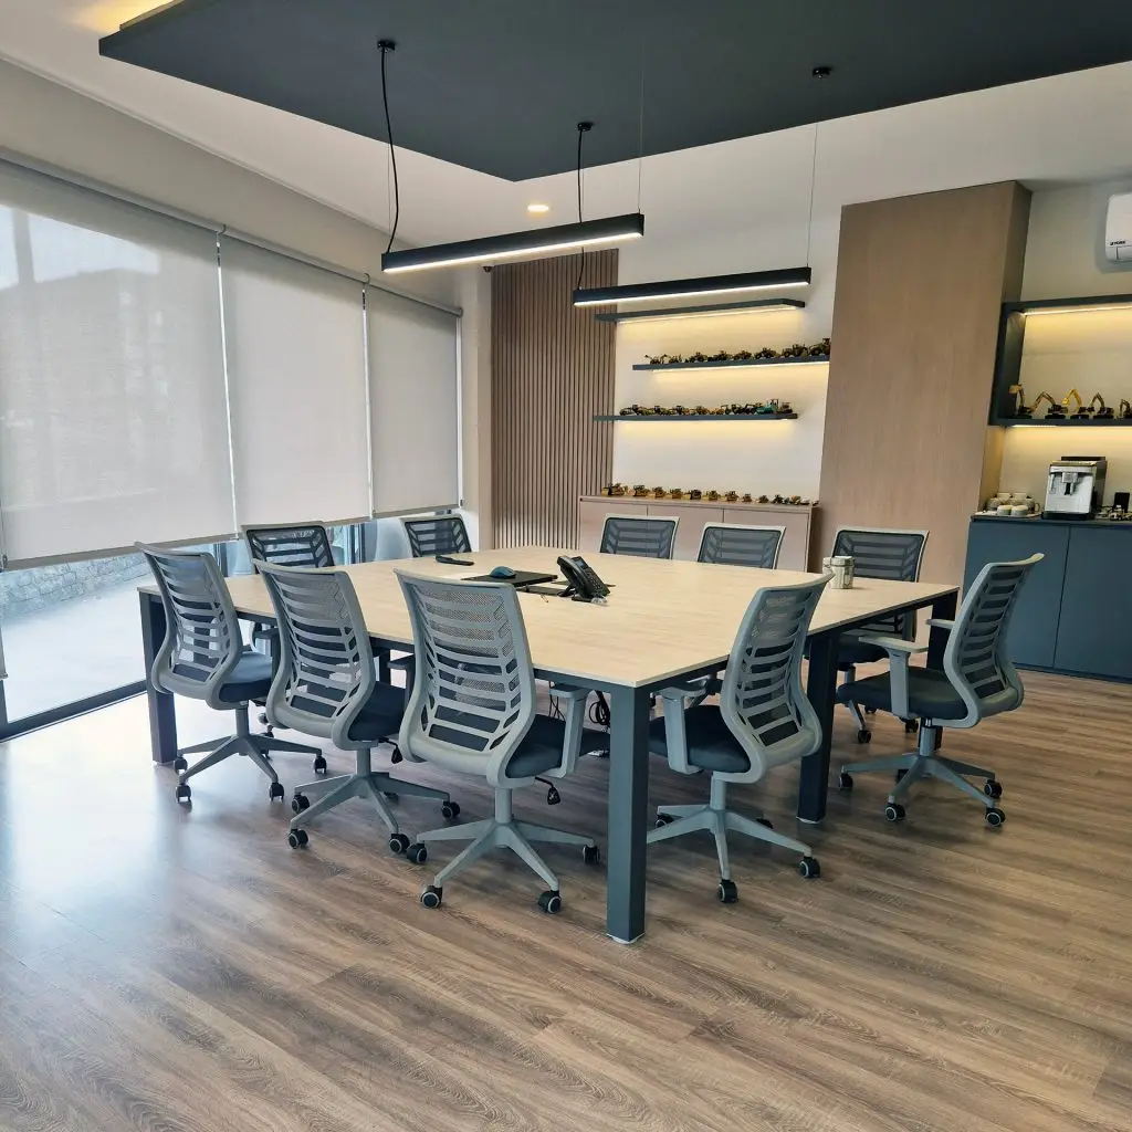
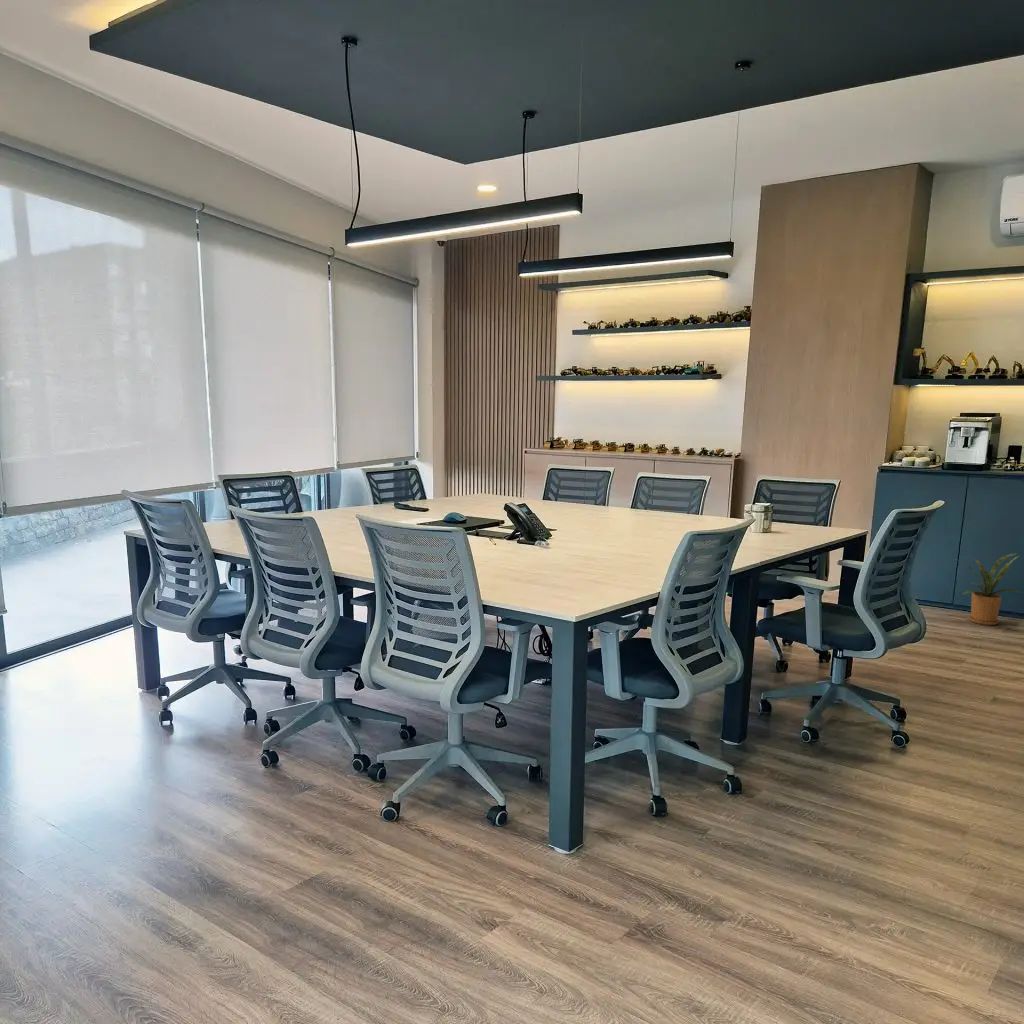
+ house plant (986, 586)
